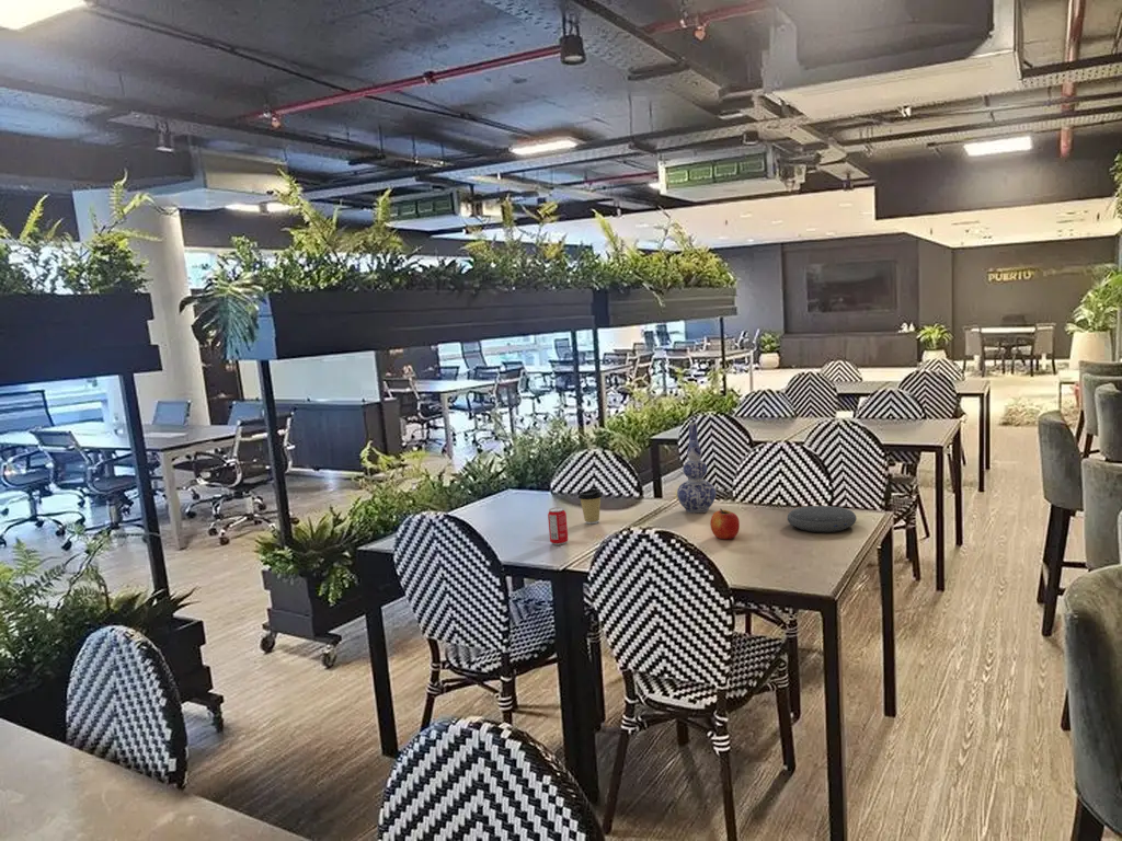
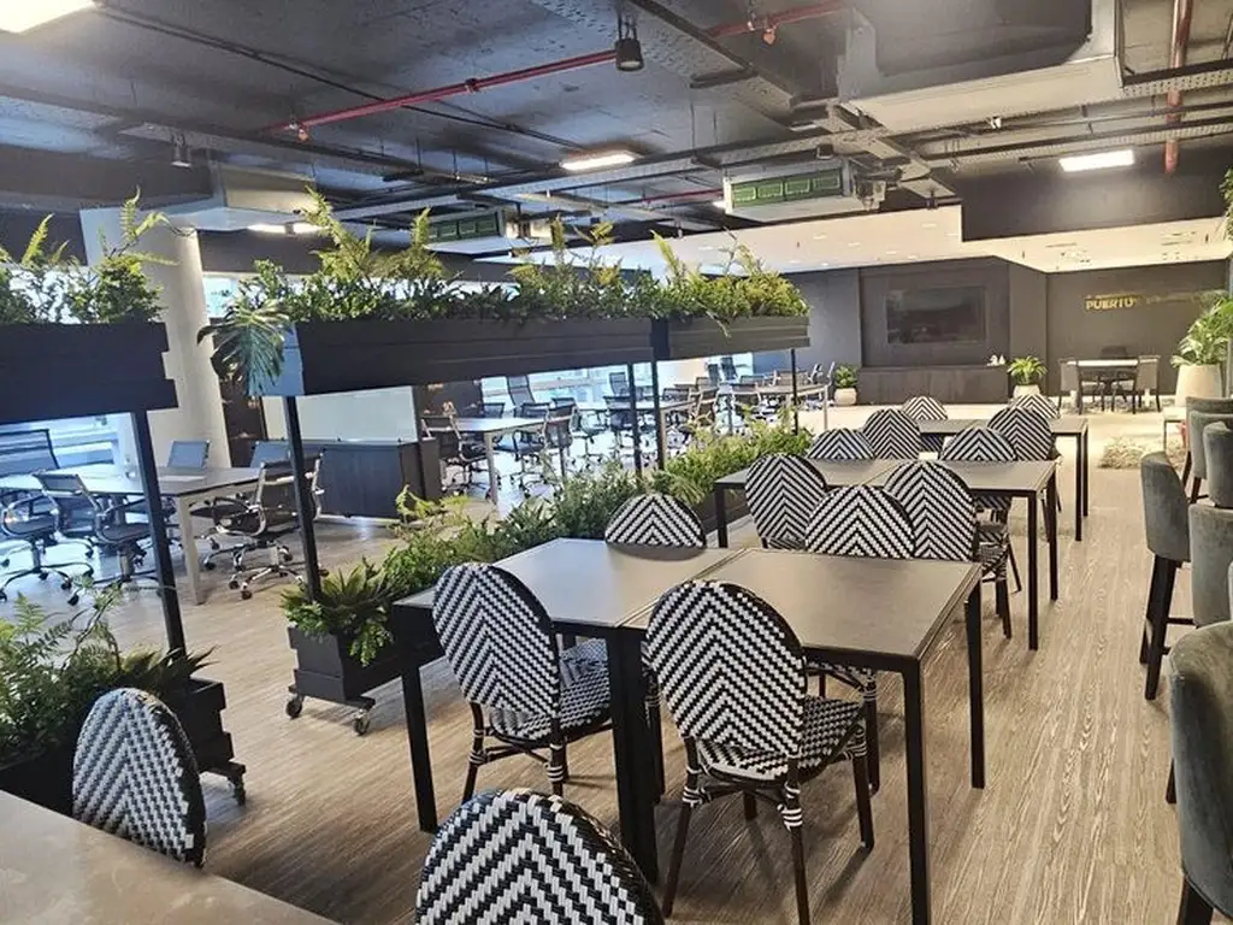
- coffee cup (591, 506)
- beverage can (558, 526)
- speaker (824, 517)
- apple (724, 522)
- vase (695, 466)
